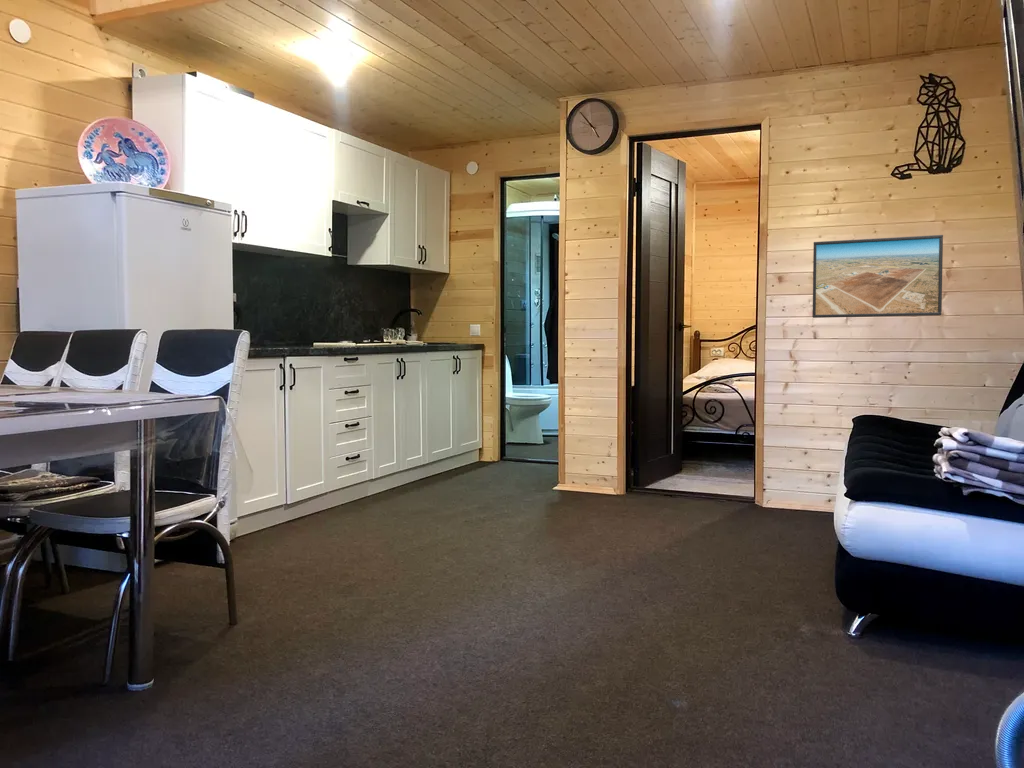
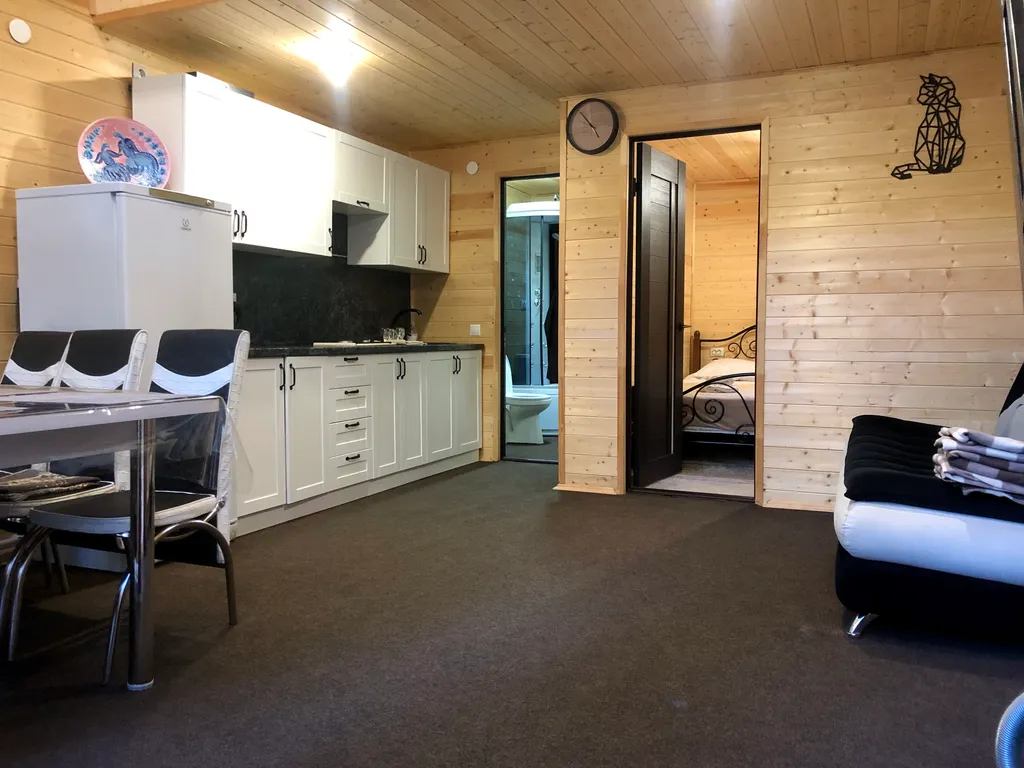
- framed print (875, 277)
